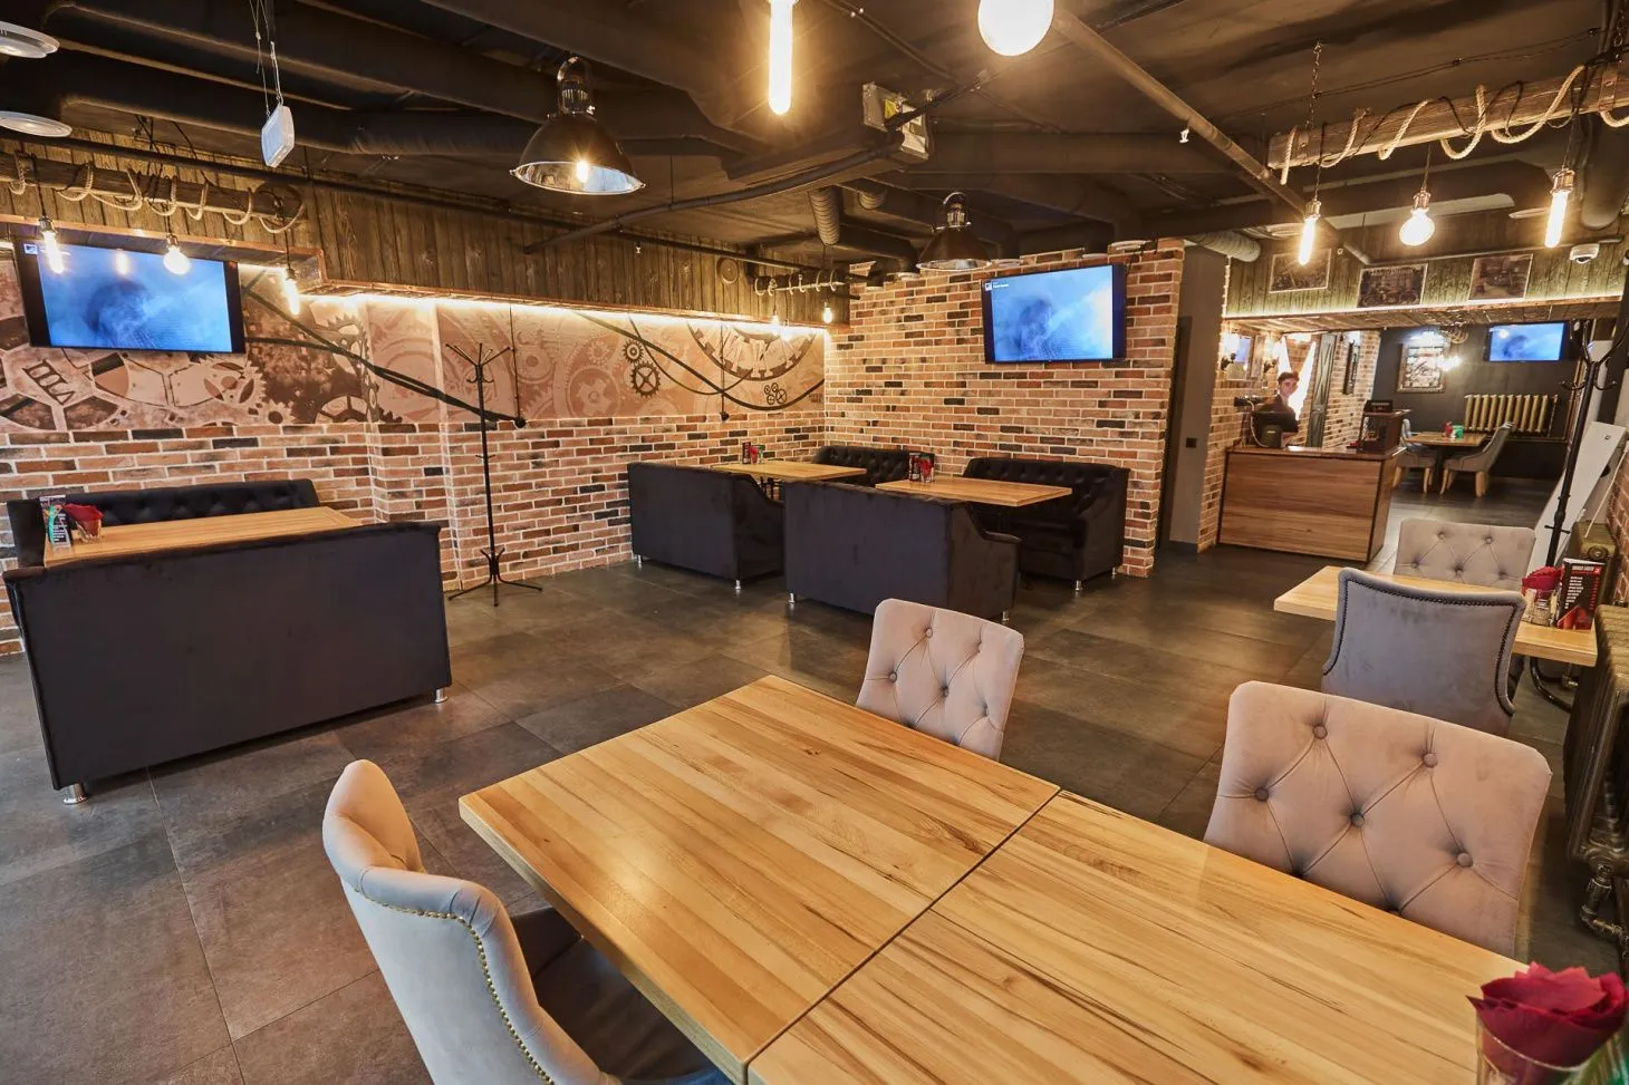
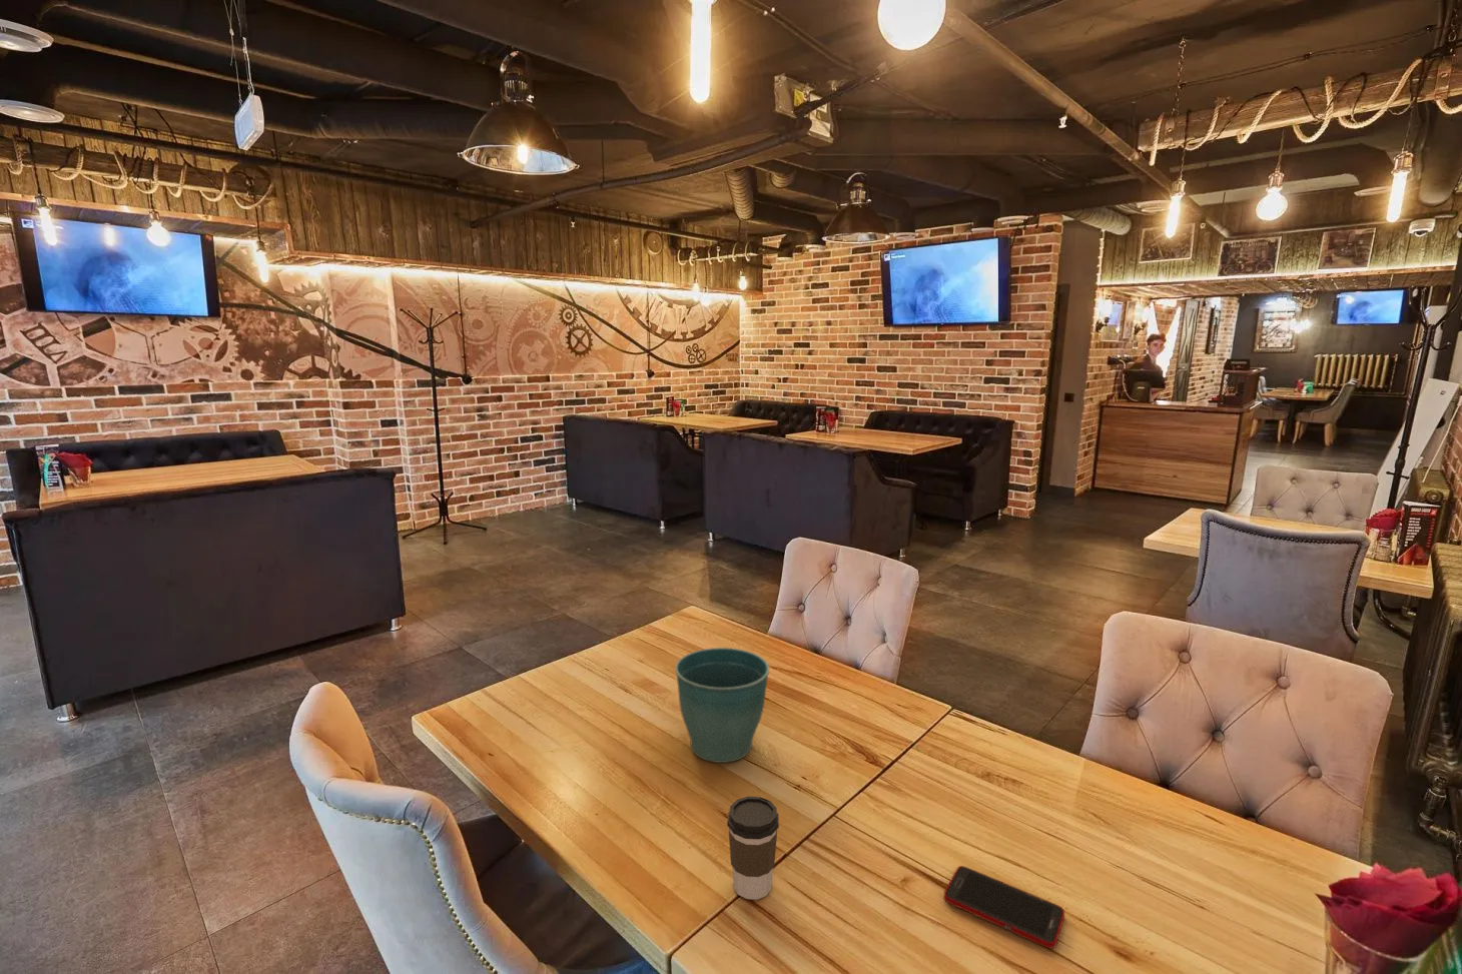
+ coffee cup (752, 848)
+ flower pot (722, 707)
+ cell phone (1002, 904)
